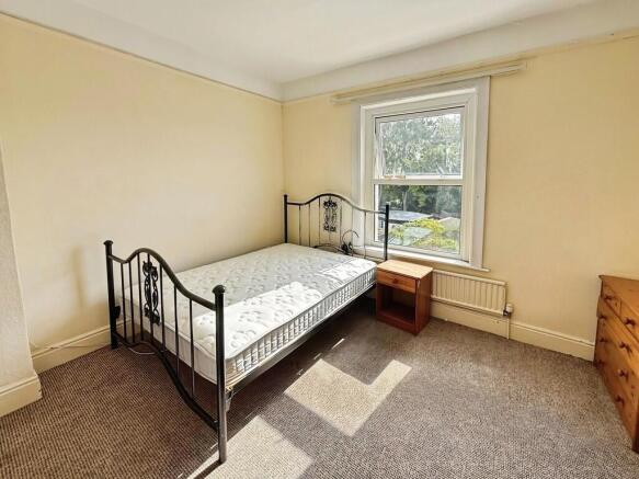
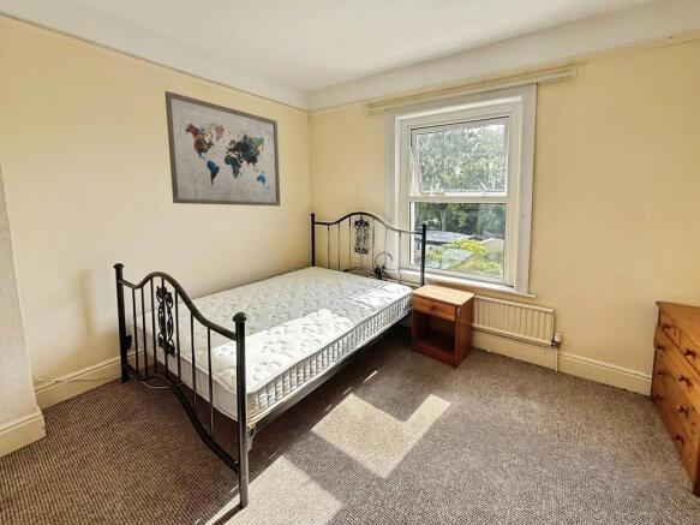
+ wall art (231, 156)
